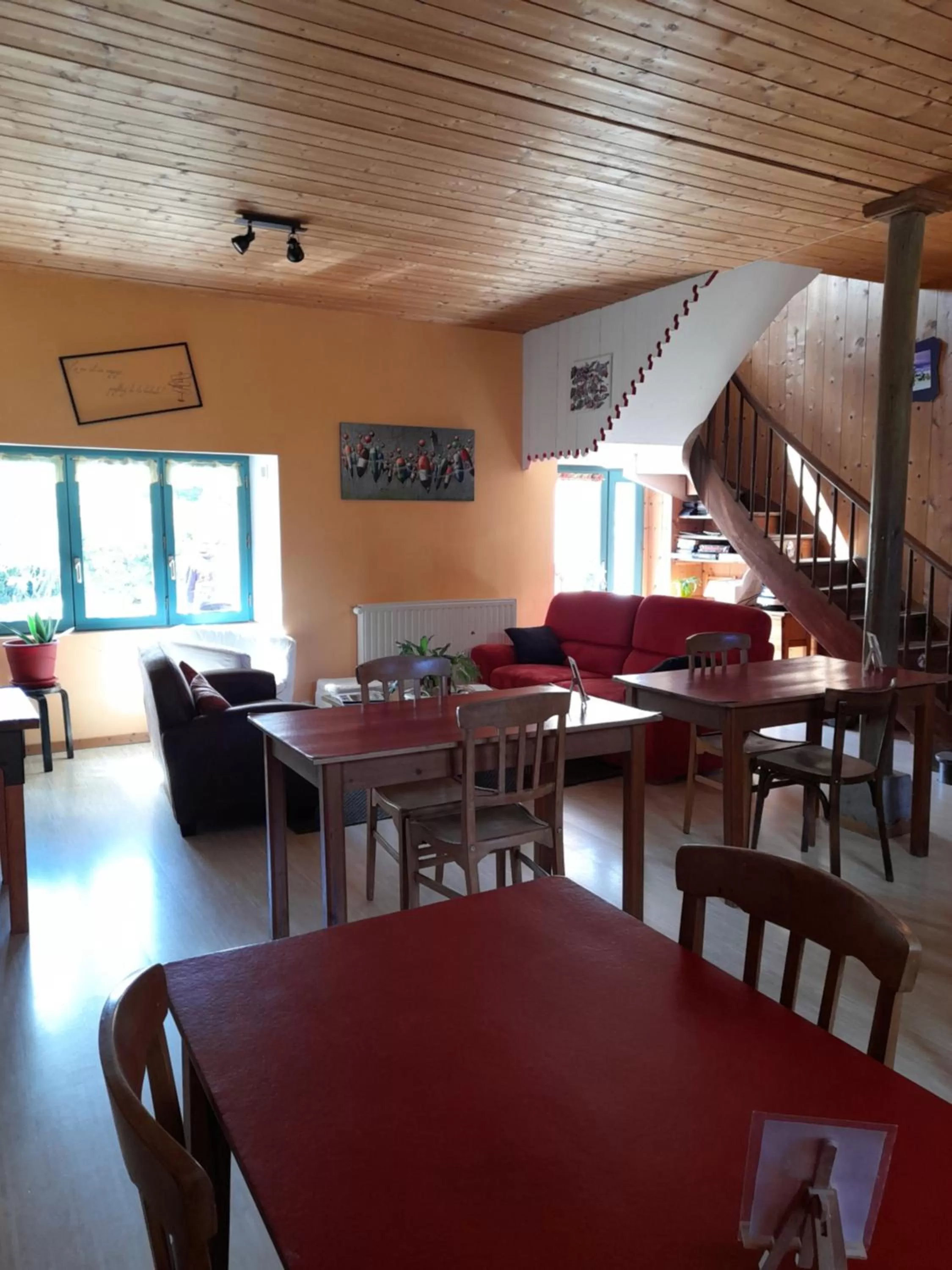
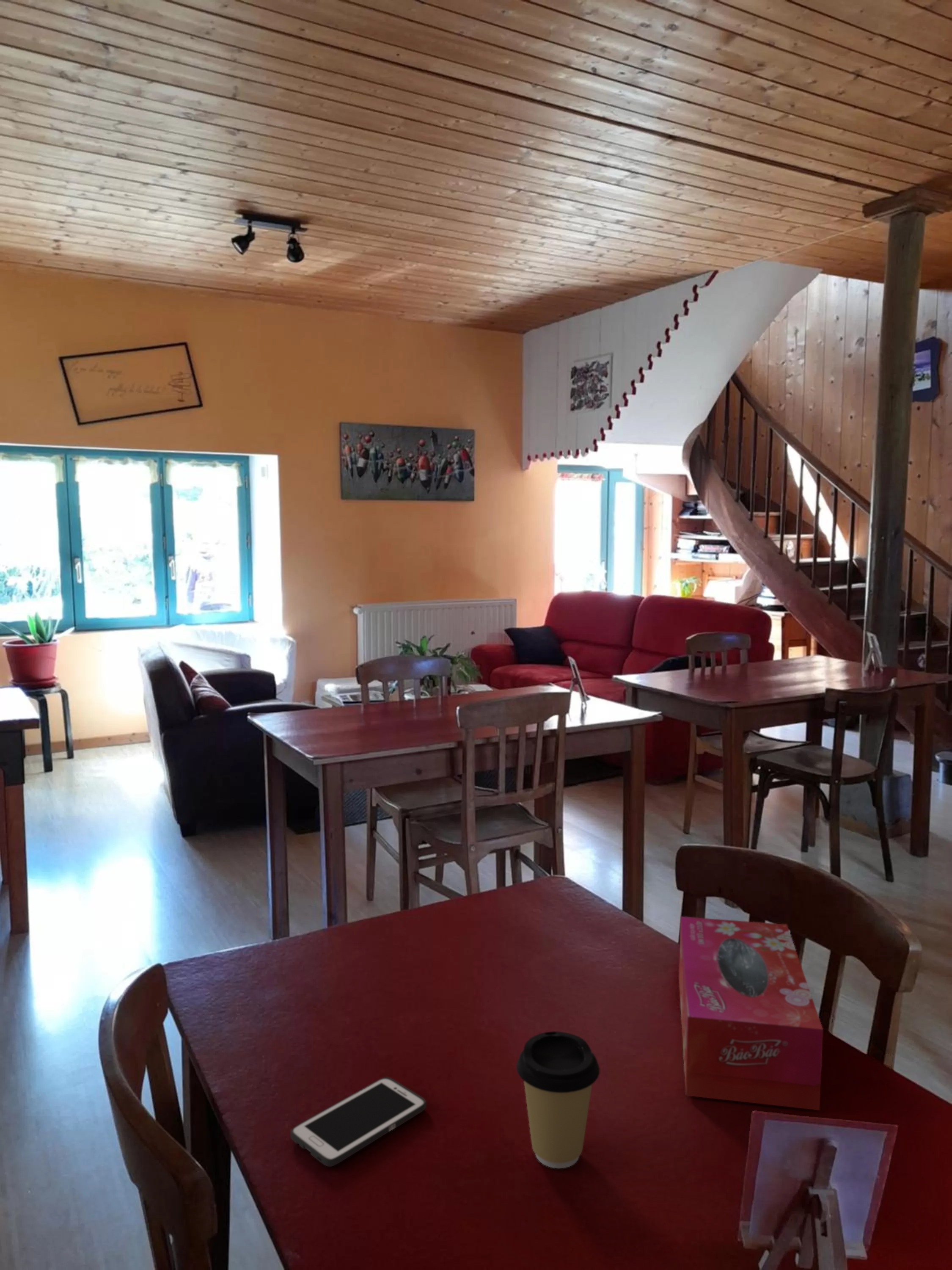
+ coffee cup (557, 1102)
+ cell phone (360, 1119)
+ tissue box (741, 1001)
